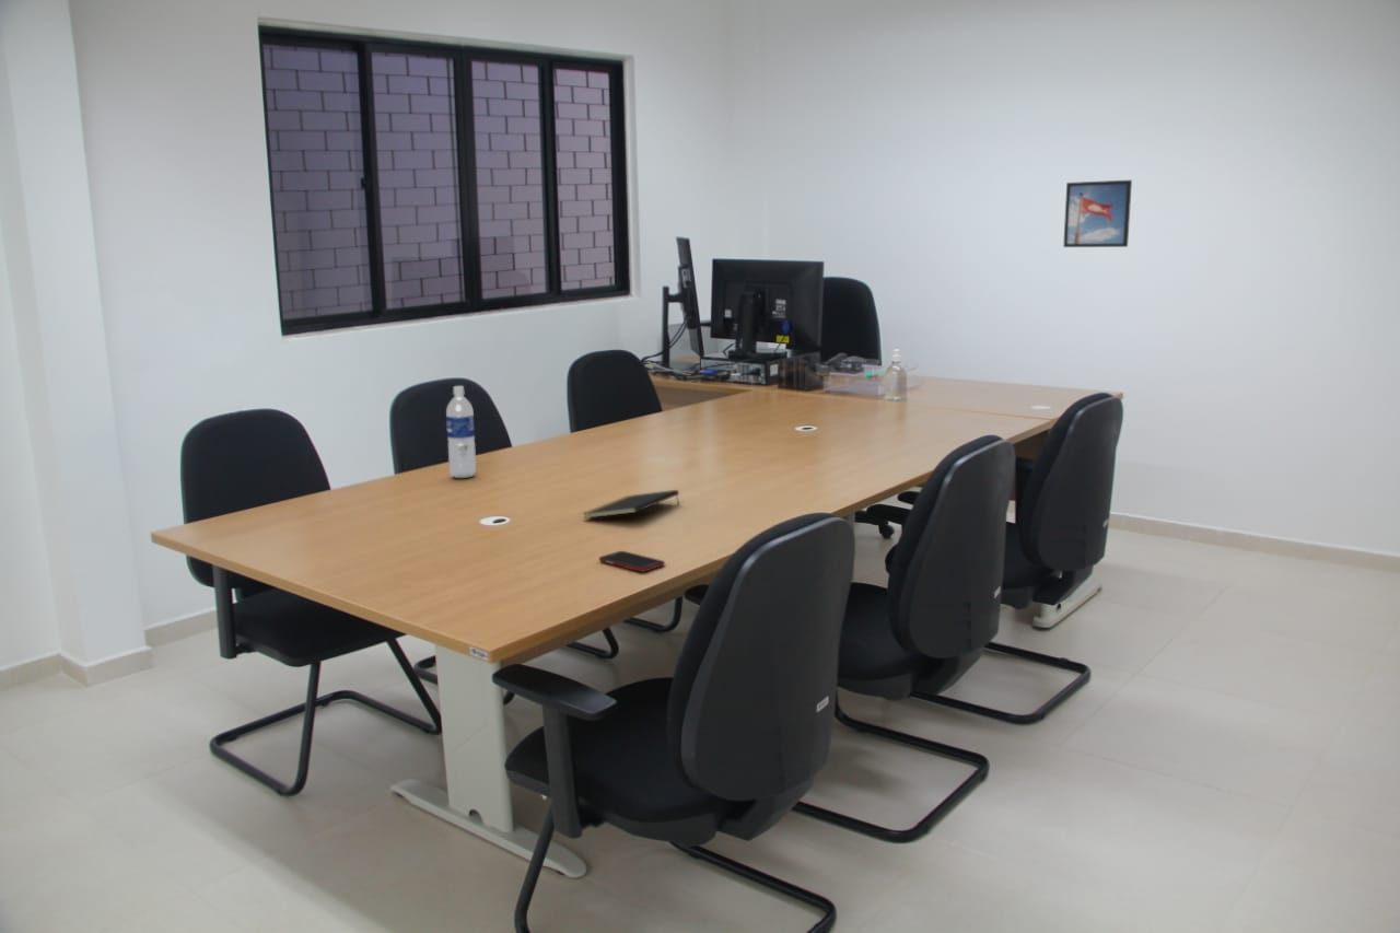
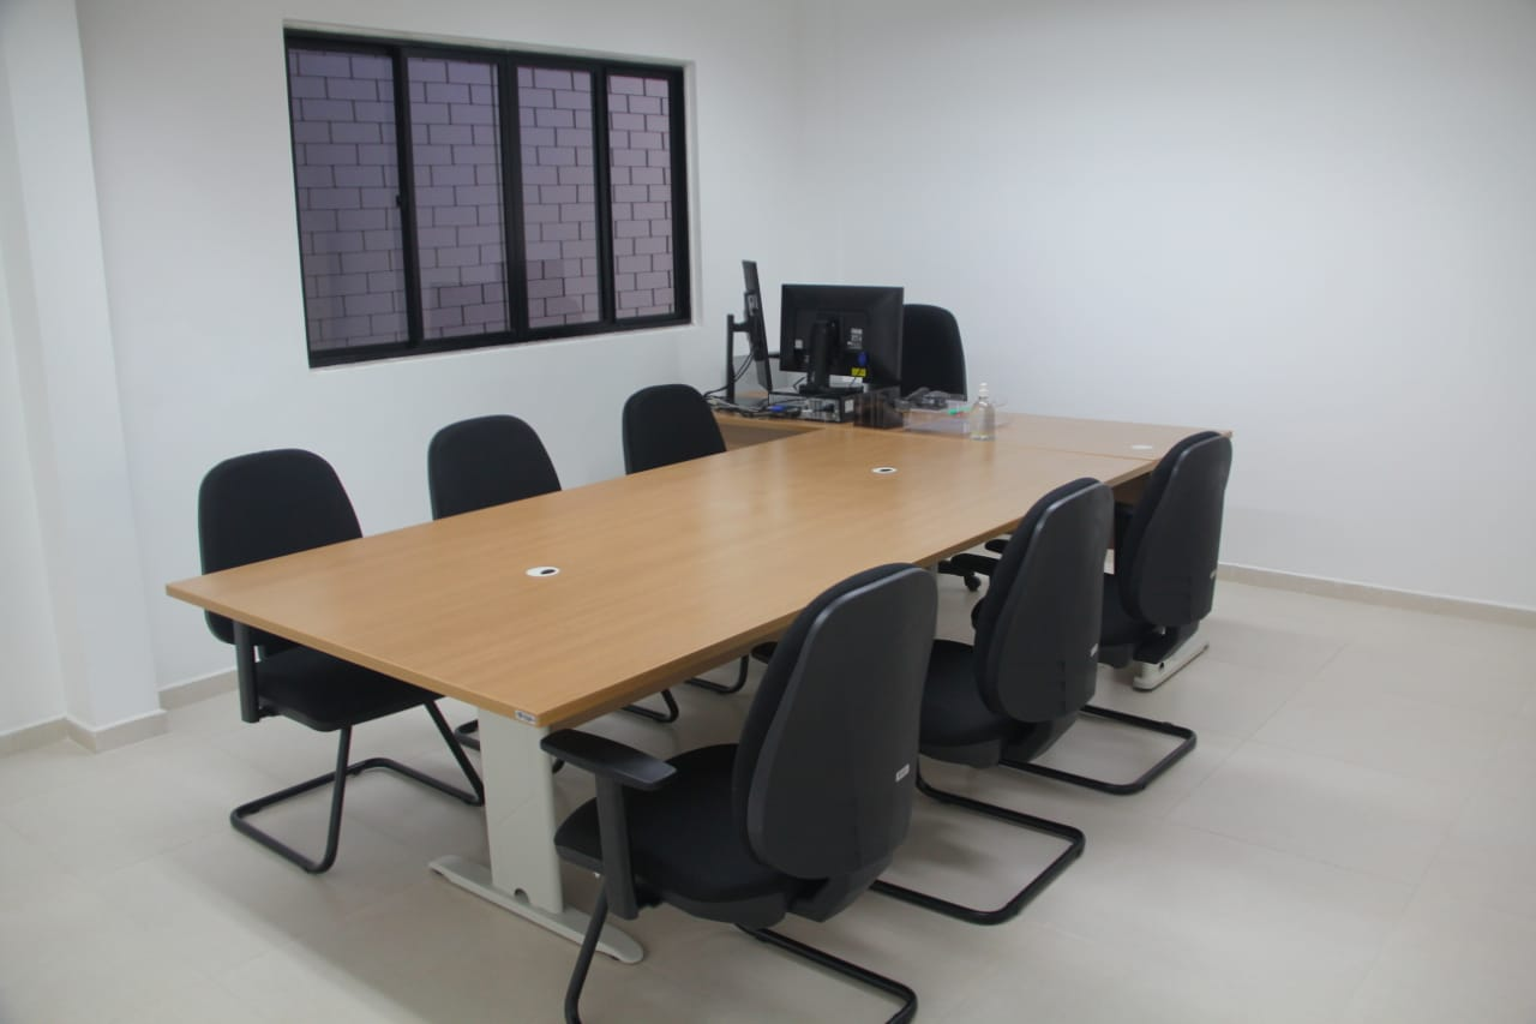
- cell phone (631, 561)
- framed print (1096, 214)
- water bottle (460, 431)
- notepad (631, 503)
